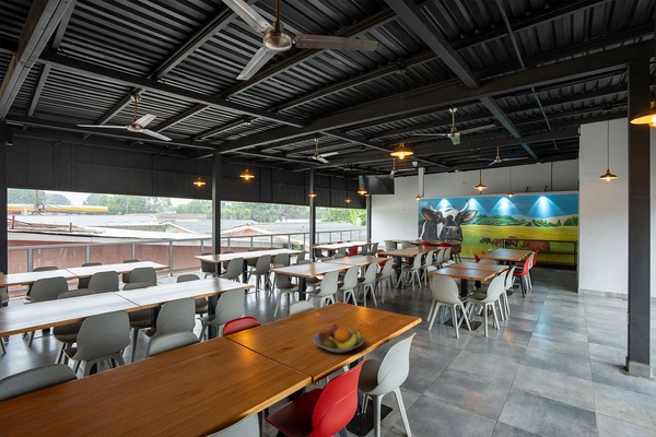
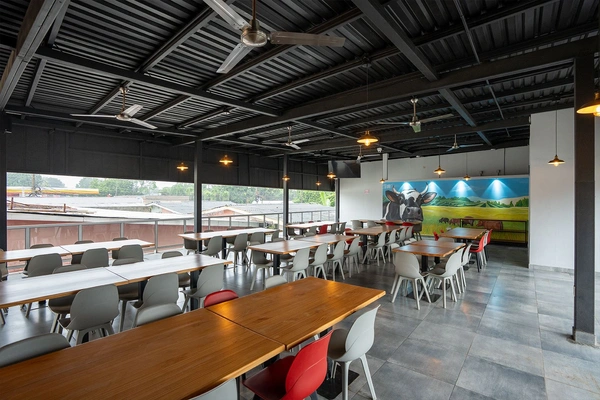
- fruit bowl (338, 336)
